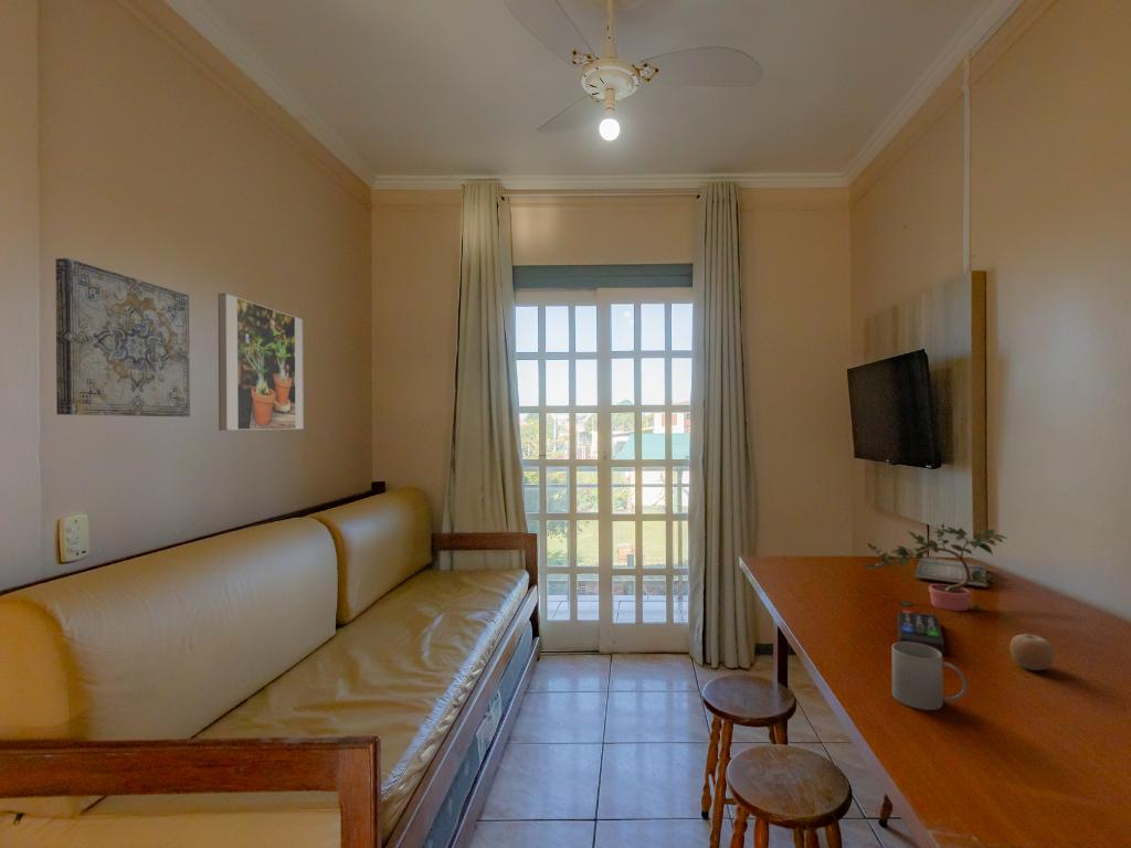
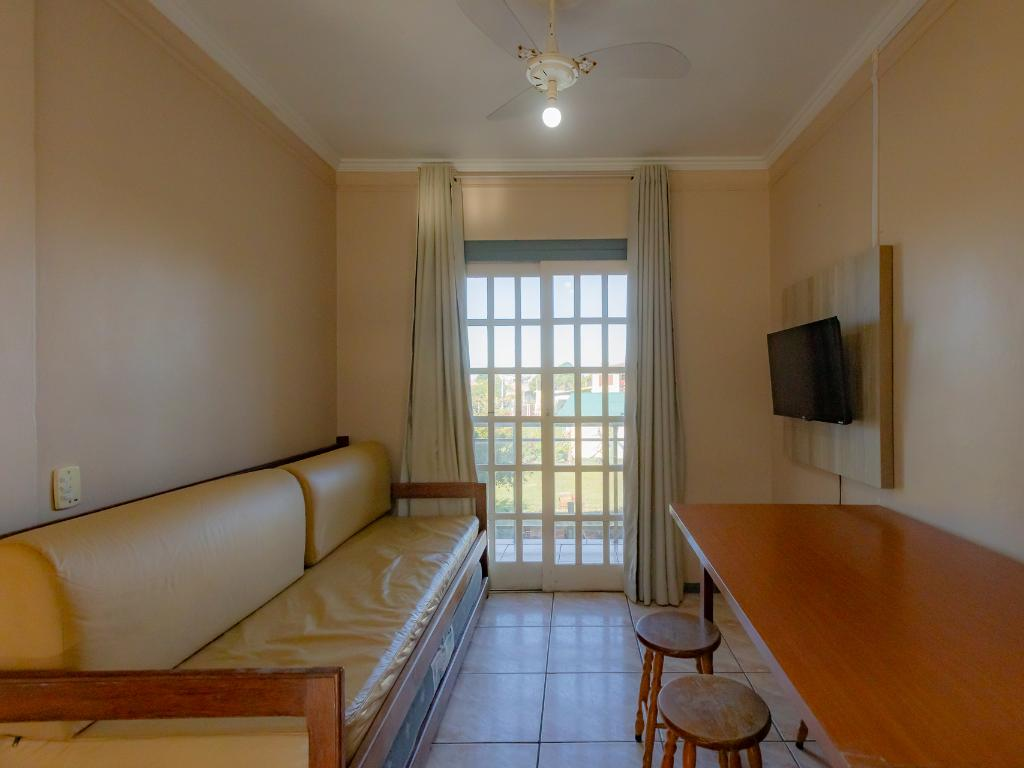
- mug (928, 677)
- wall art (130, 347)
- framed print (265, 368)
- potted plant (937, 552)
- hardback book (951, 569)
- fruit (1032, 648)
- remote control (919, 629)
